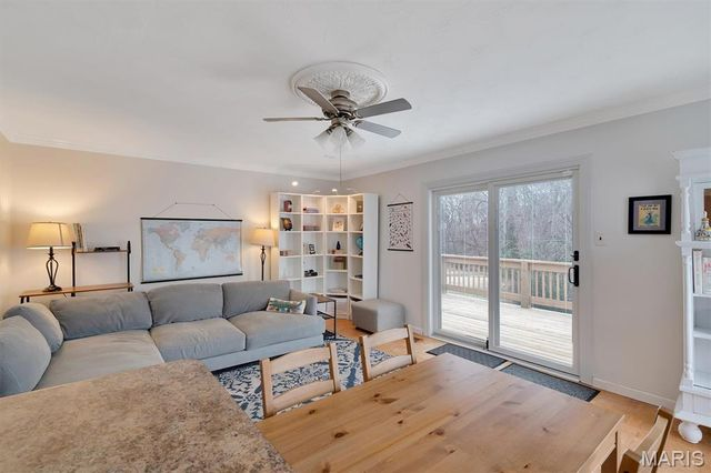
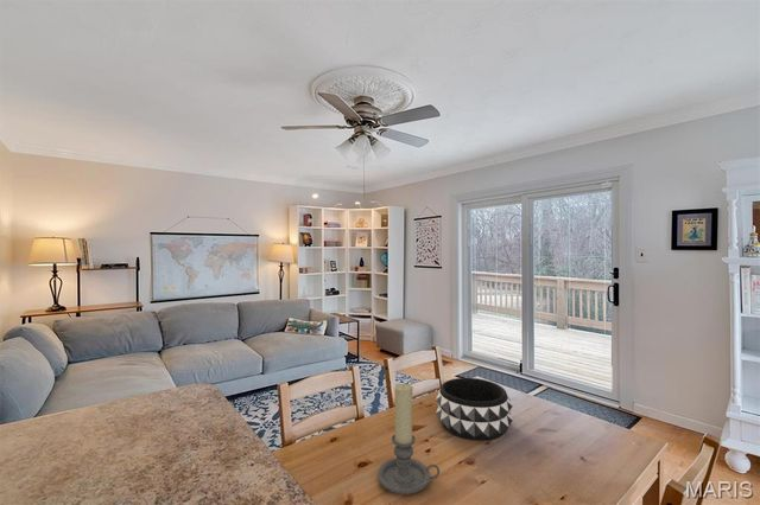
+ decorative bowl (473, 405)
+ candle holder (408, 432)
